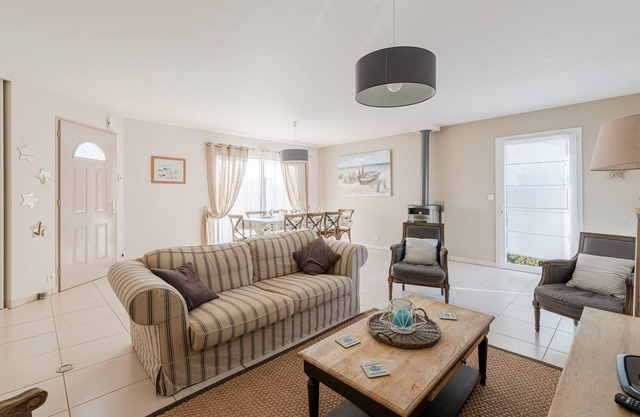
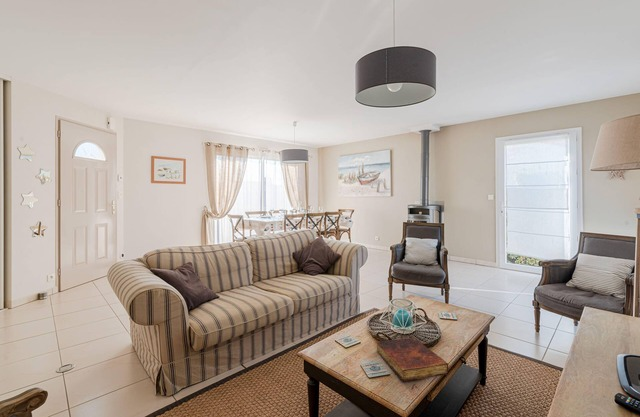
+ book (409, 356)
